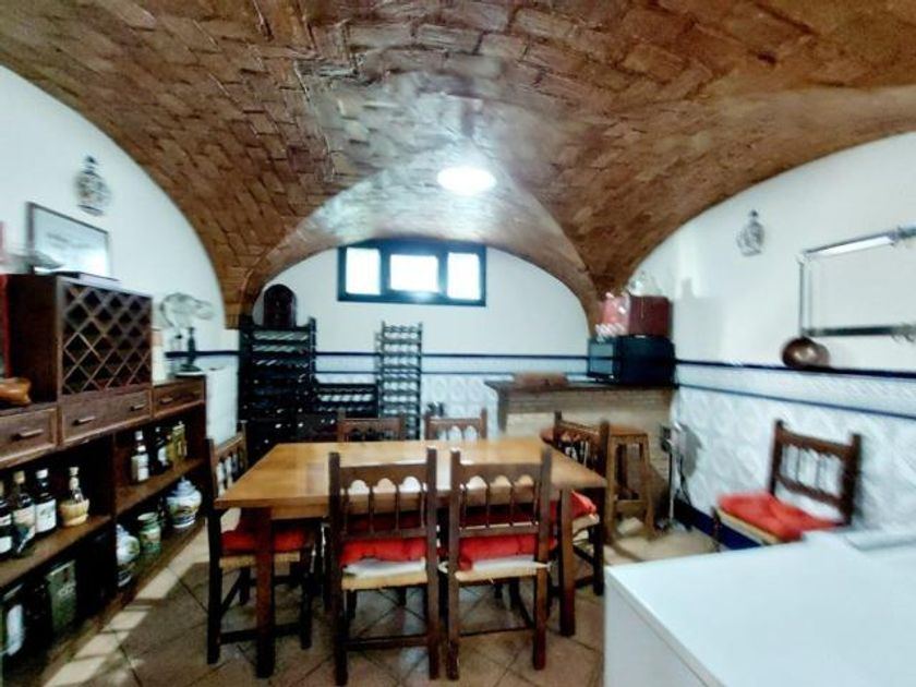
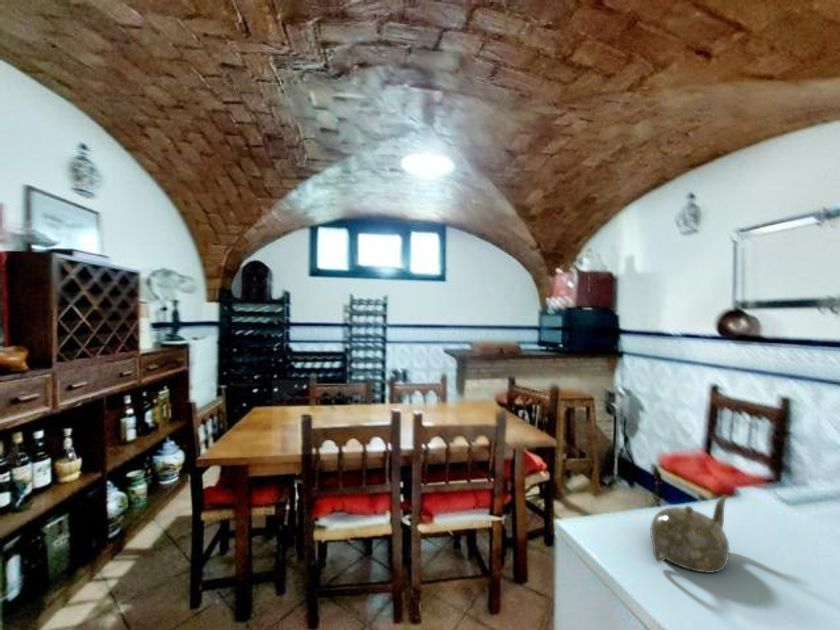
+ teapot (692, 528)
